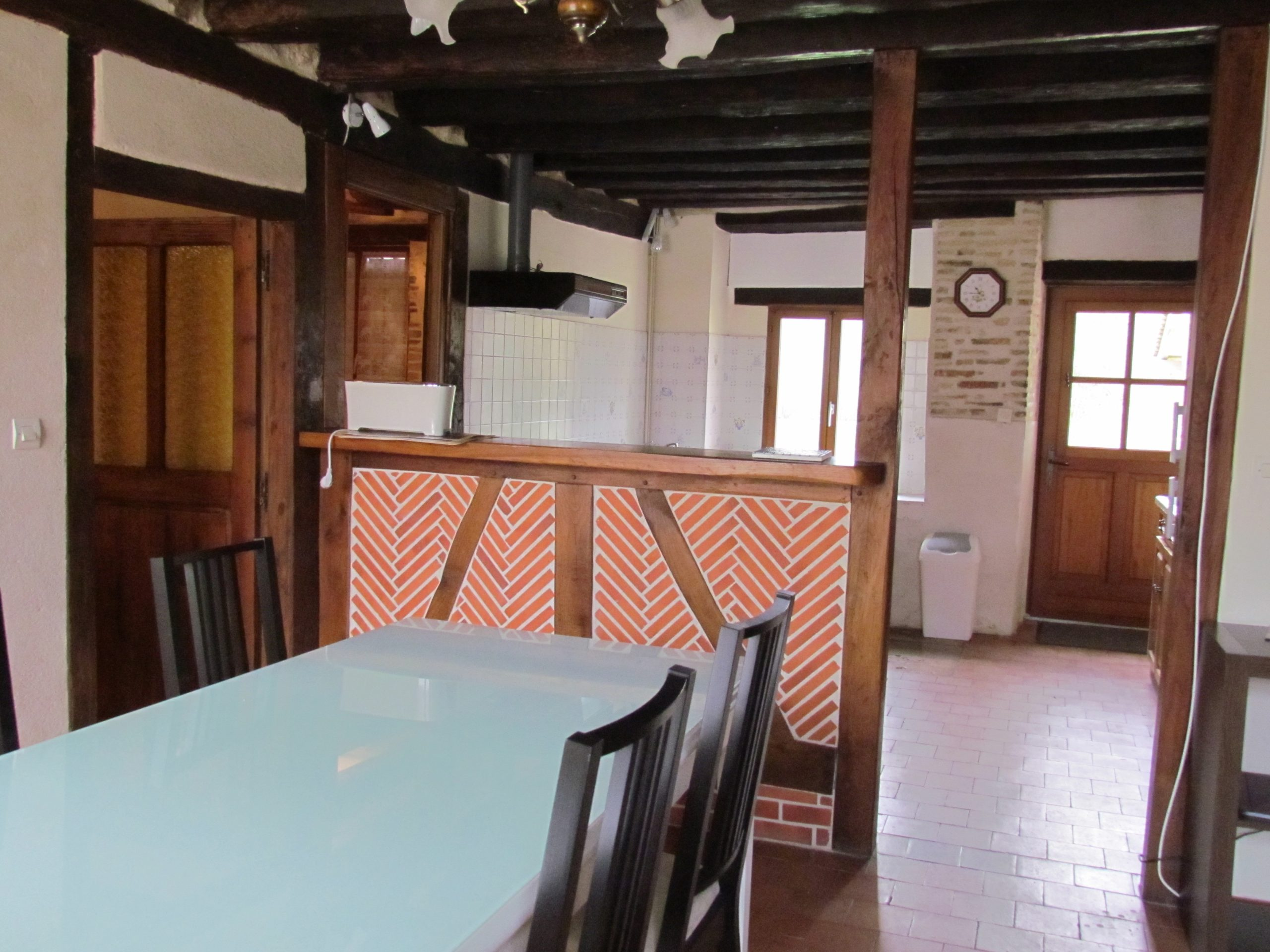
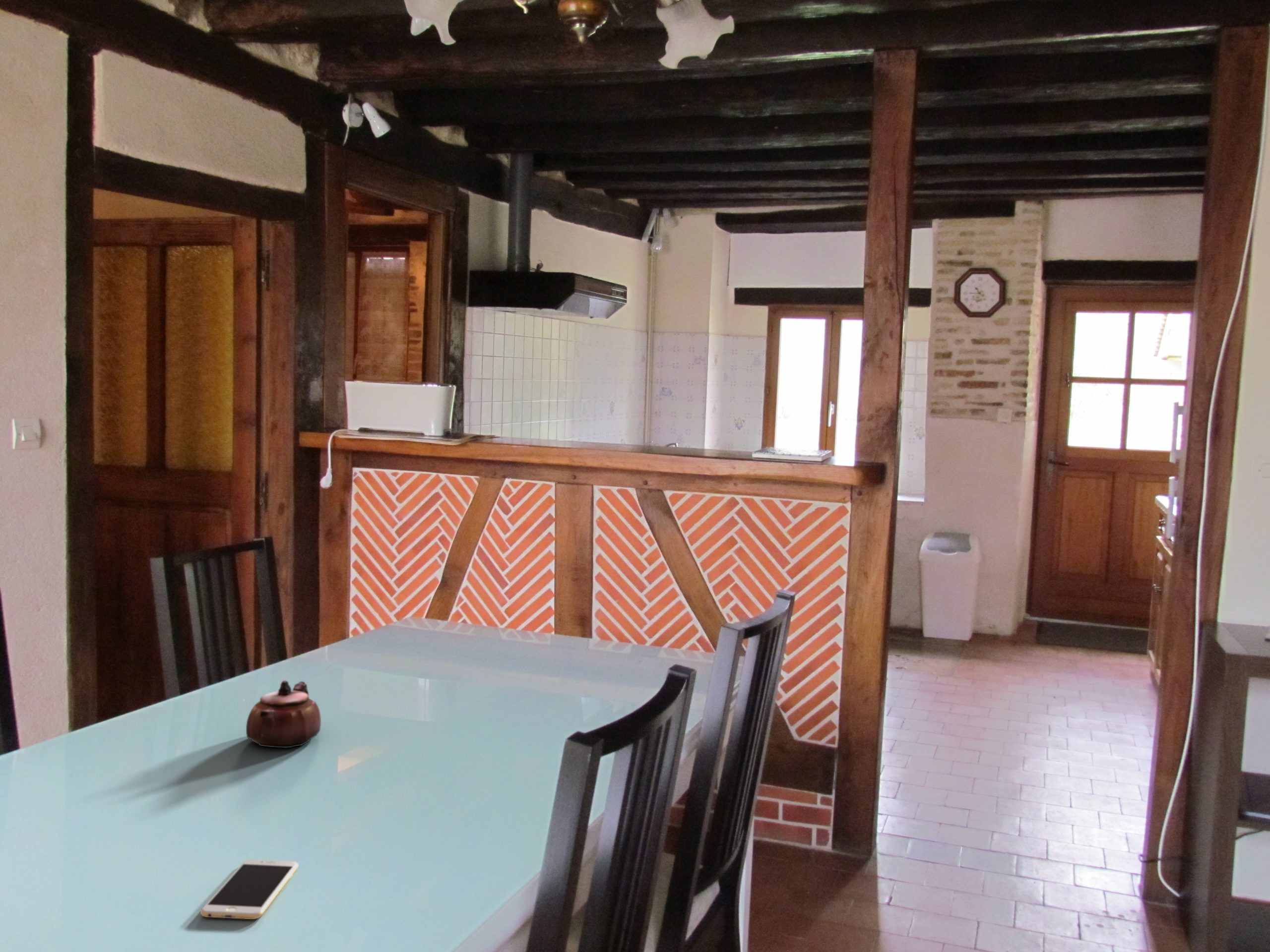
+ smartphone (252, 888)
+ teapot (286, 709)
